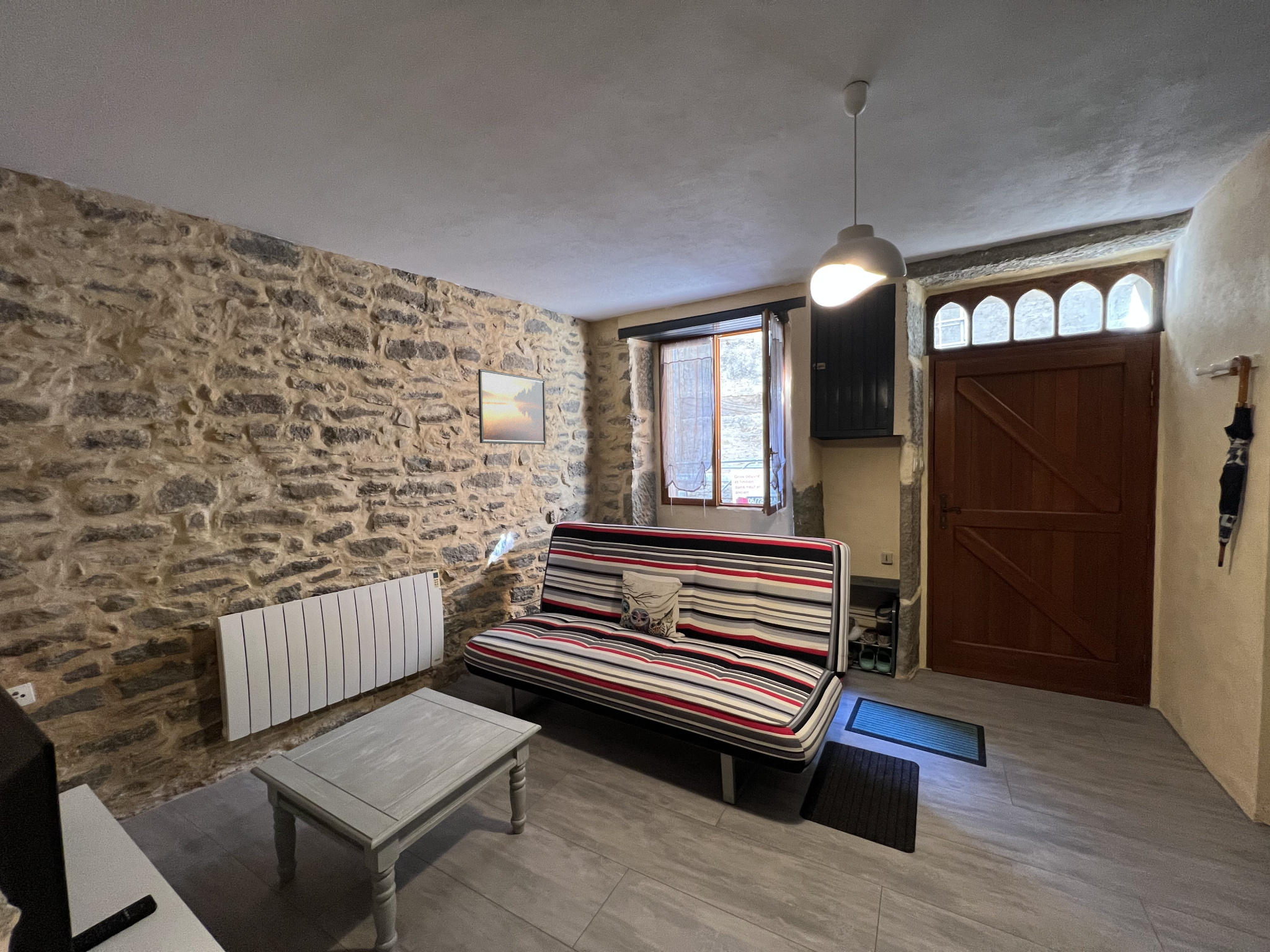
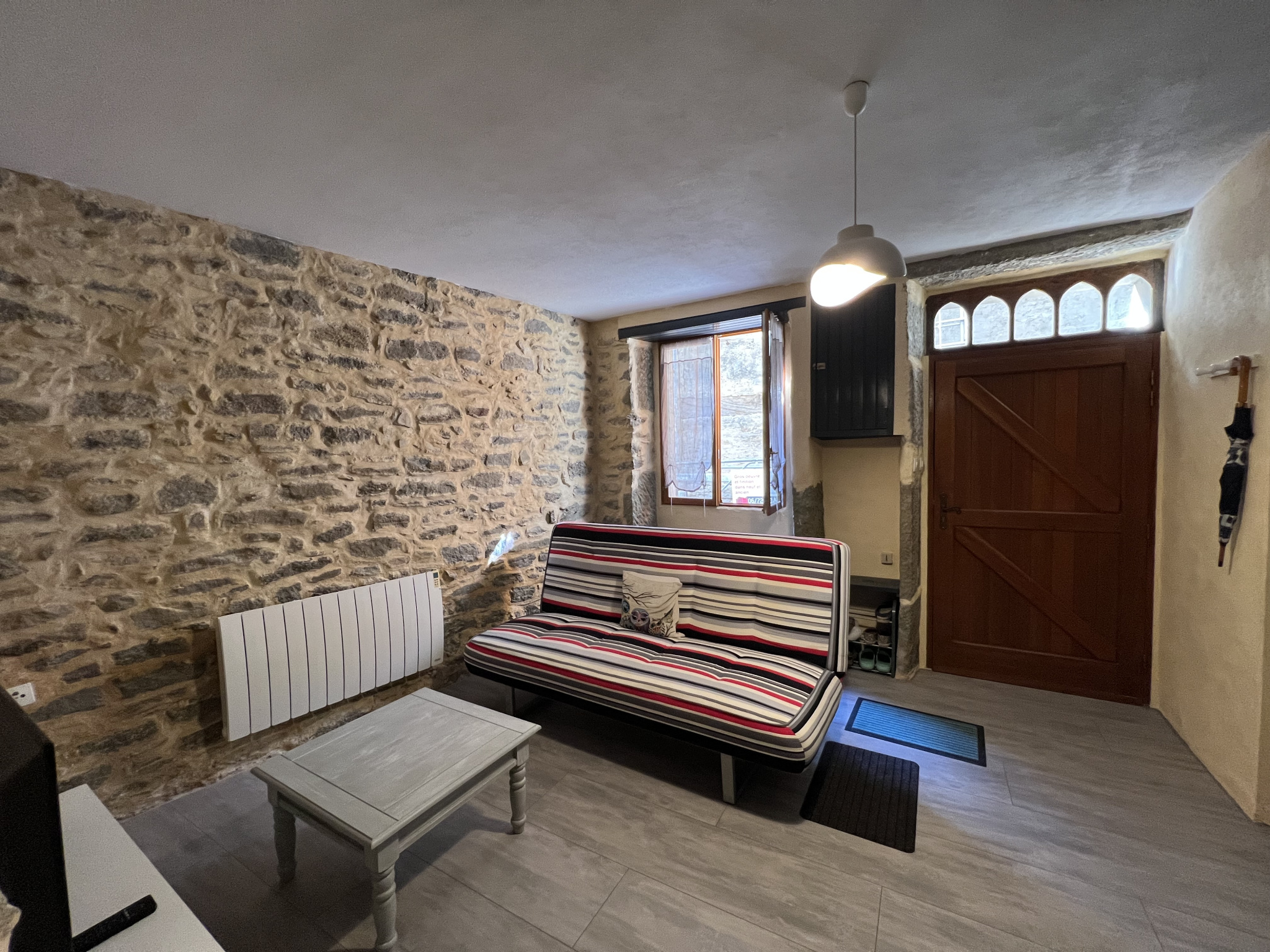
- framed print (514, 409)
